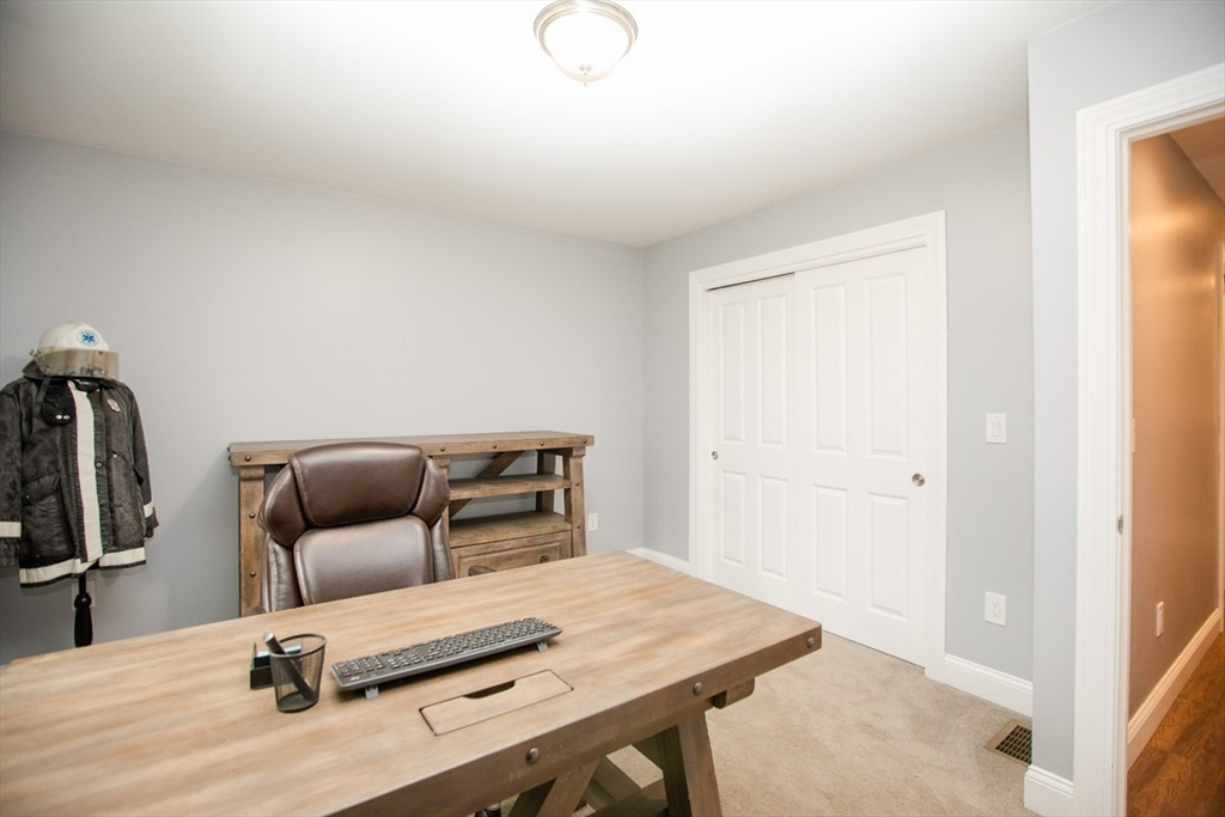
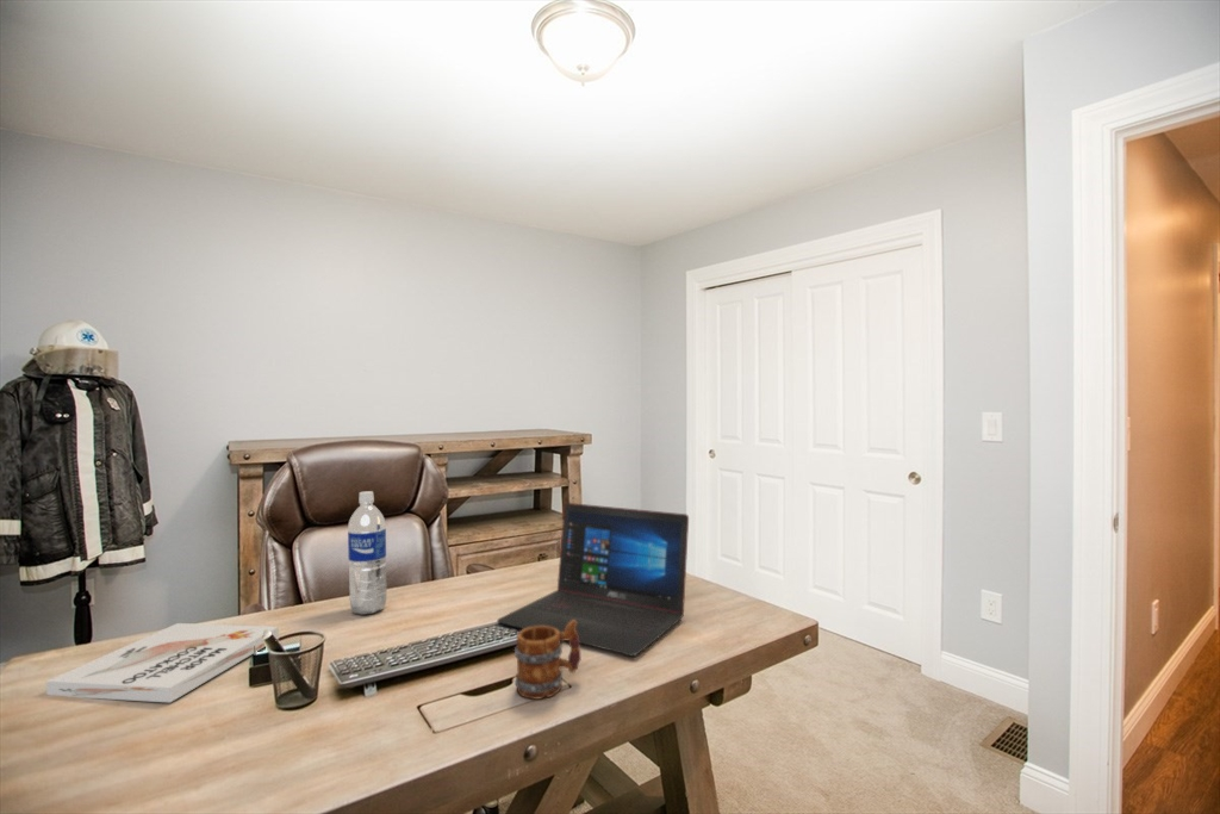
+ water bottle (367, 551)
+ laptop (593, 568)
+ book (174, 657)
+ mug (548, 655)
